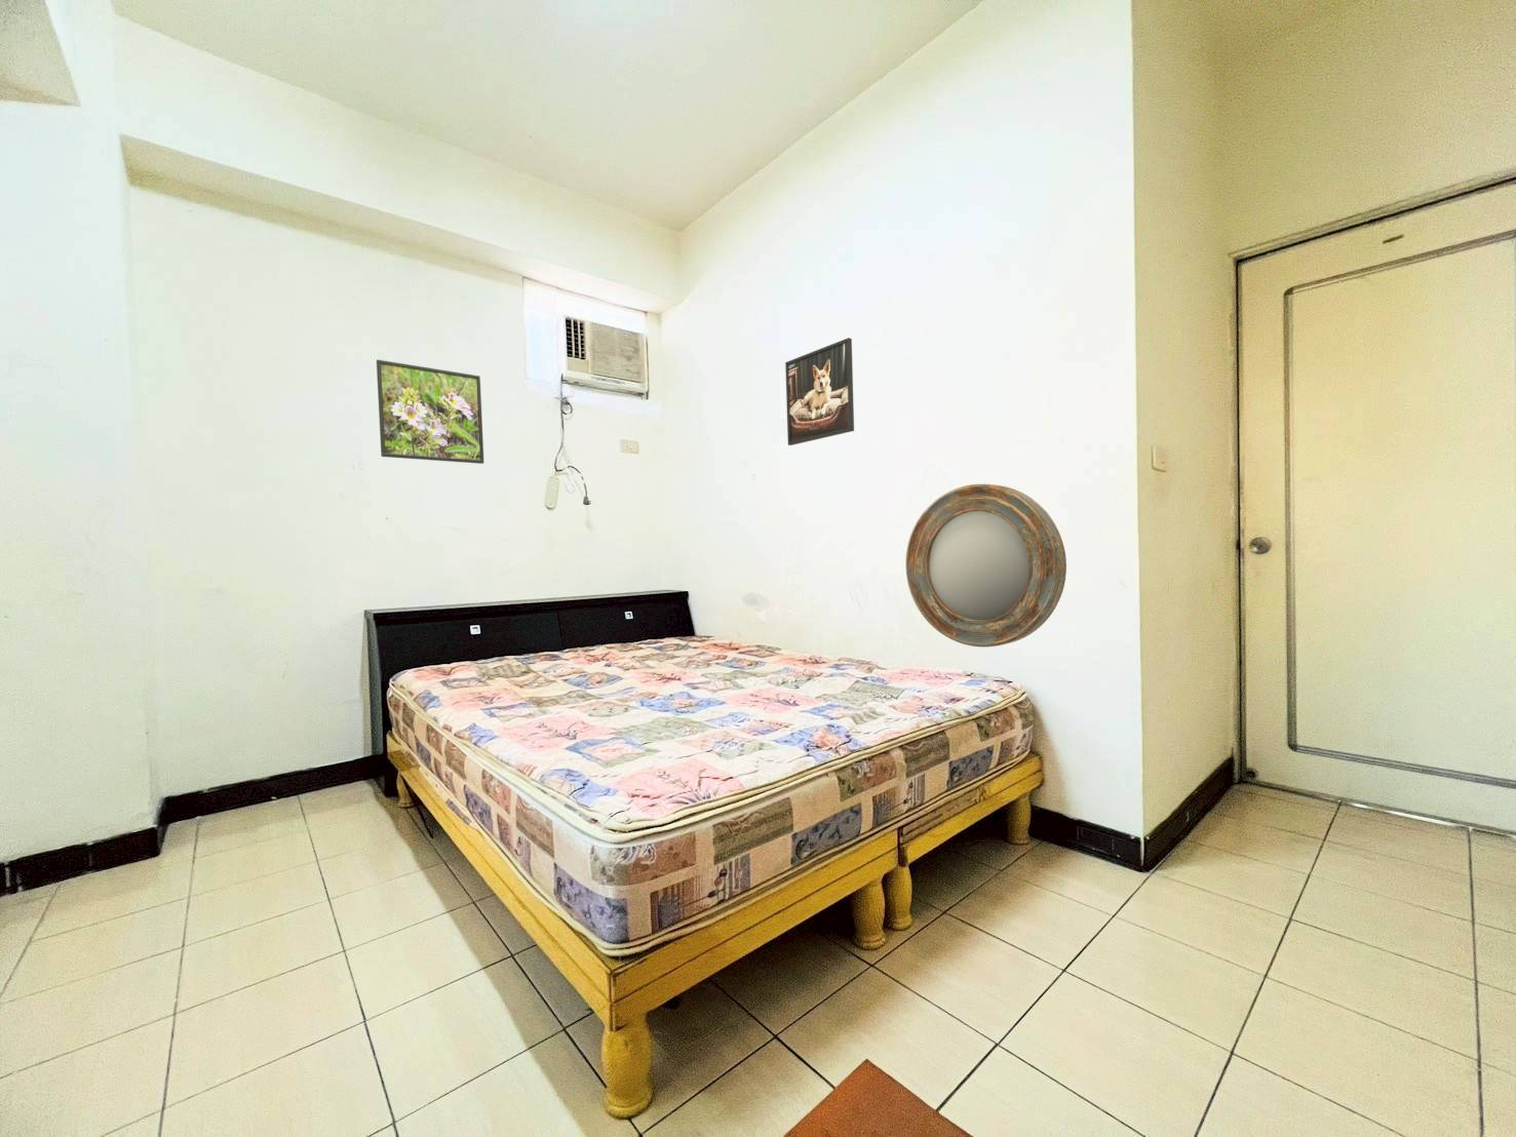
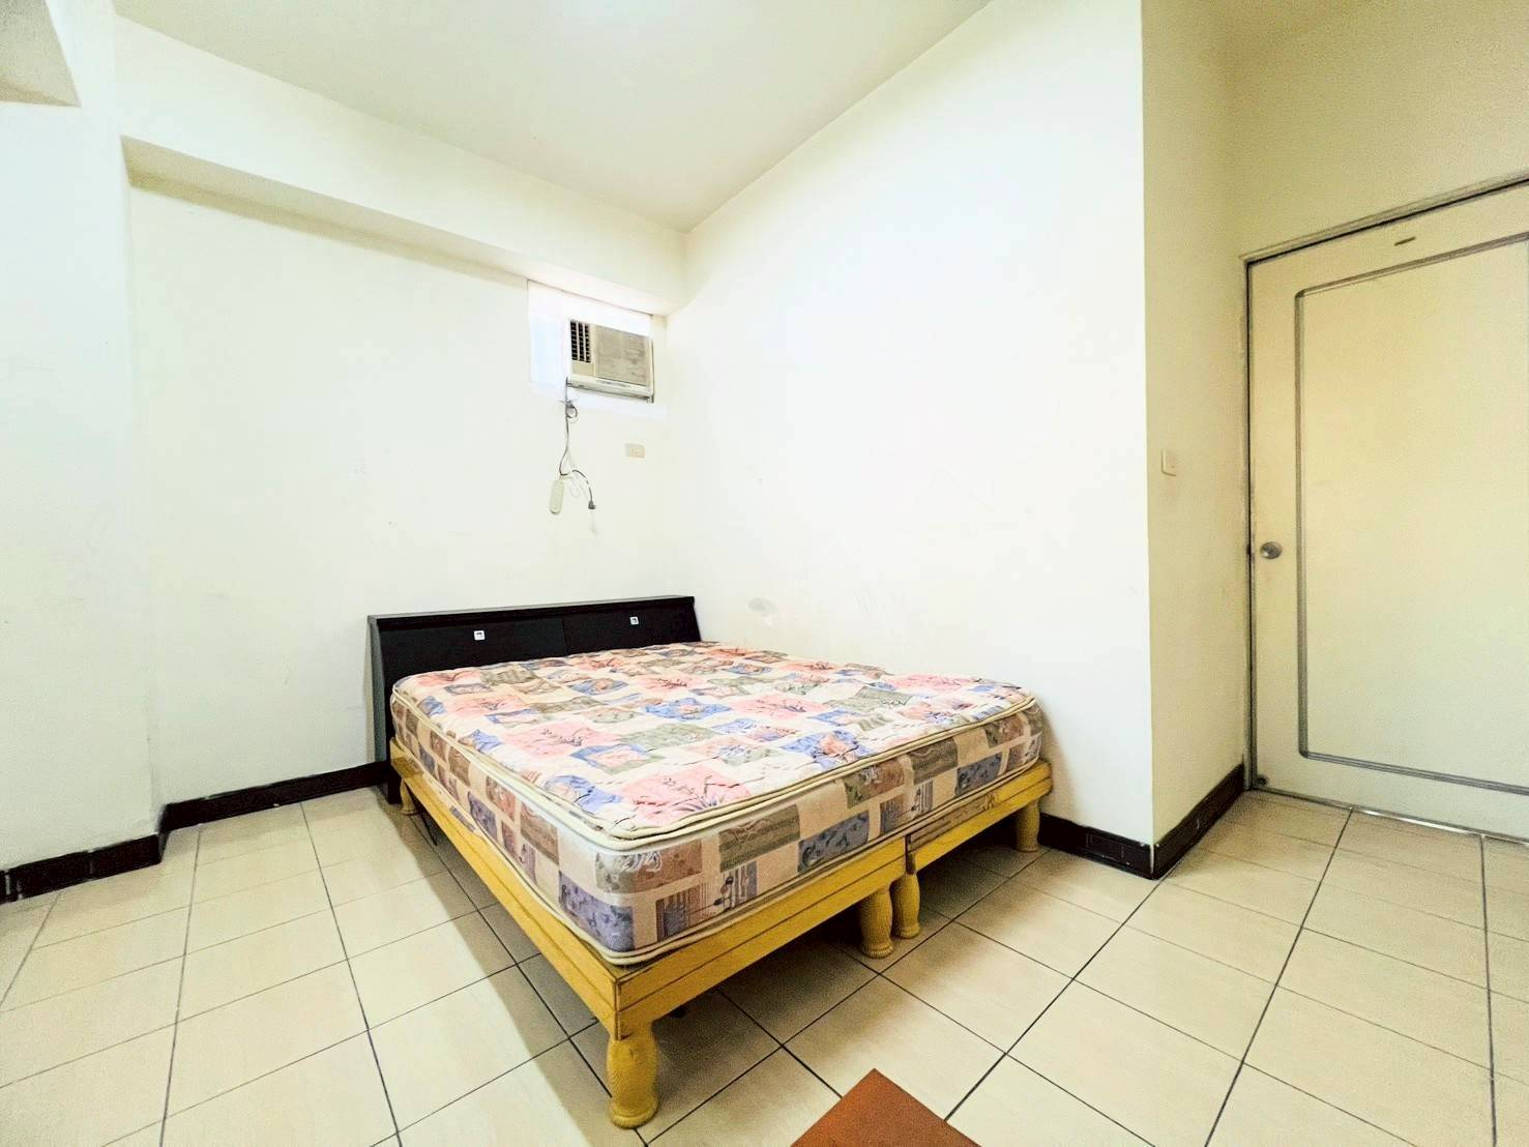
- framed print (817, 394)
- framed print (432, 413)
- home mirror (977, 565)
